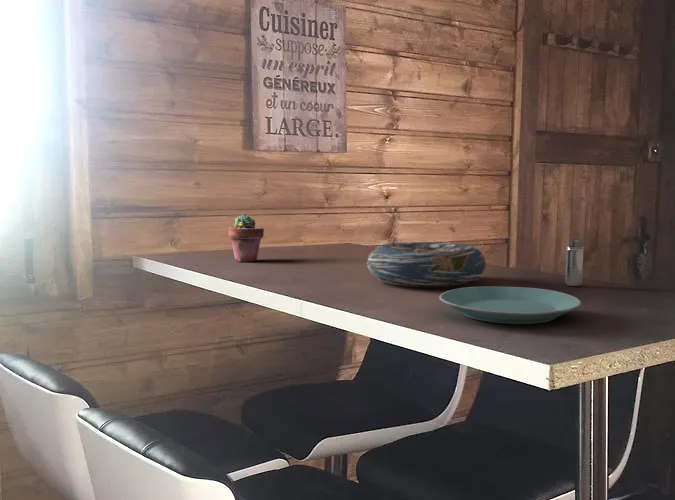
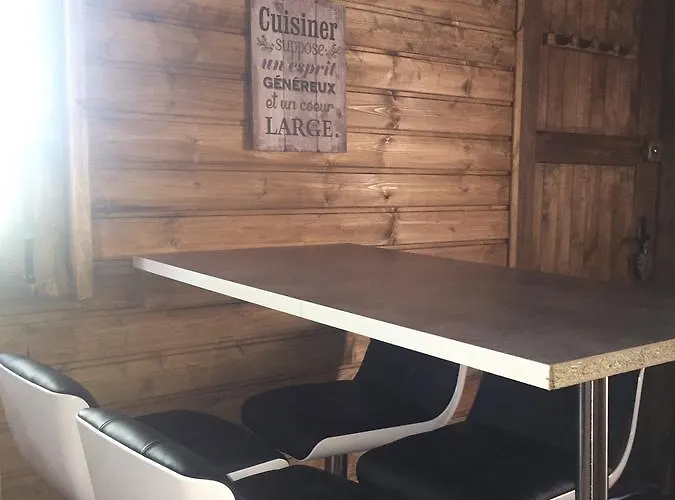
- plate (508, 305)
- decorative bowl (426, 262)
- potted succulent (246, 237)
- shaker (574, 260)
